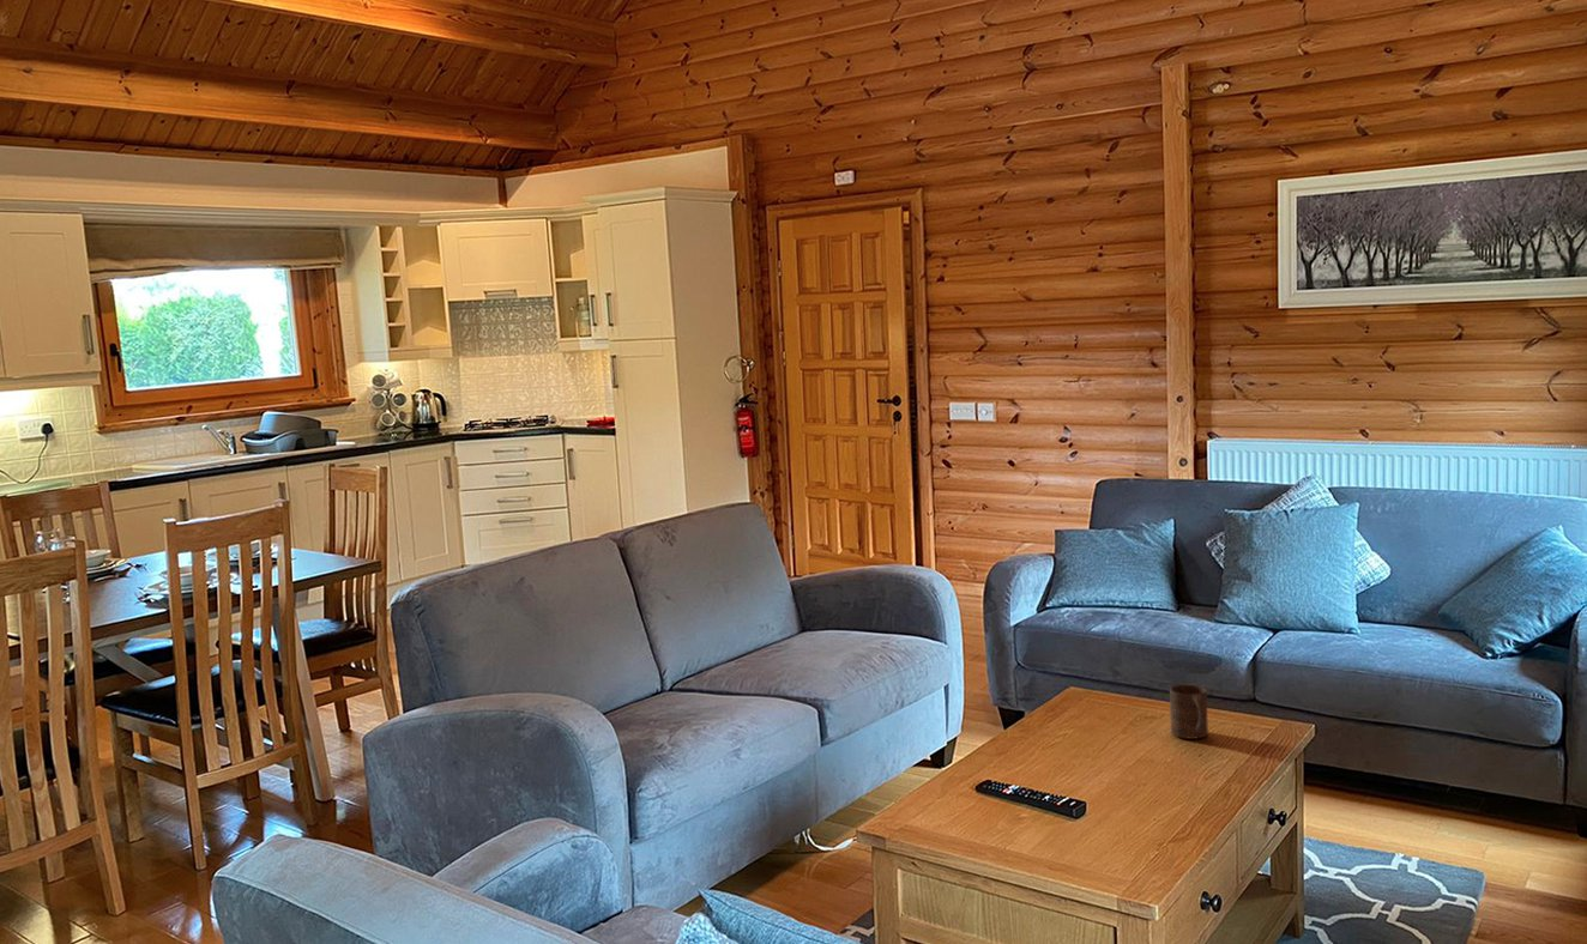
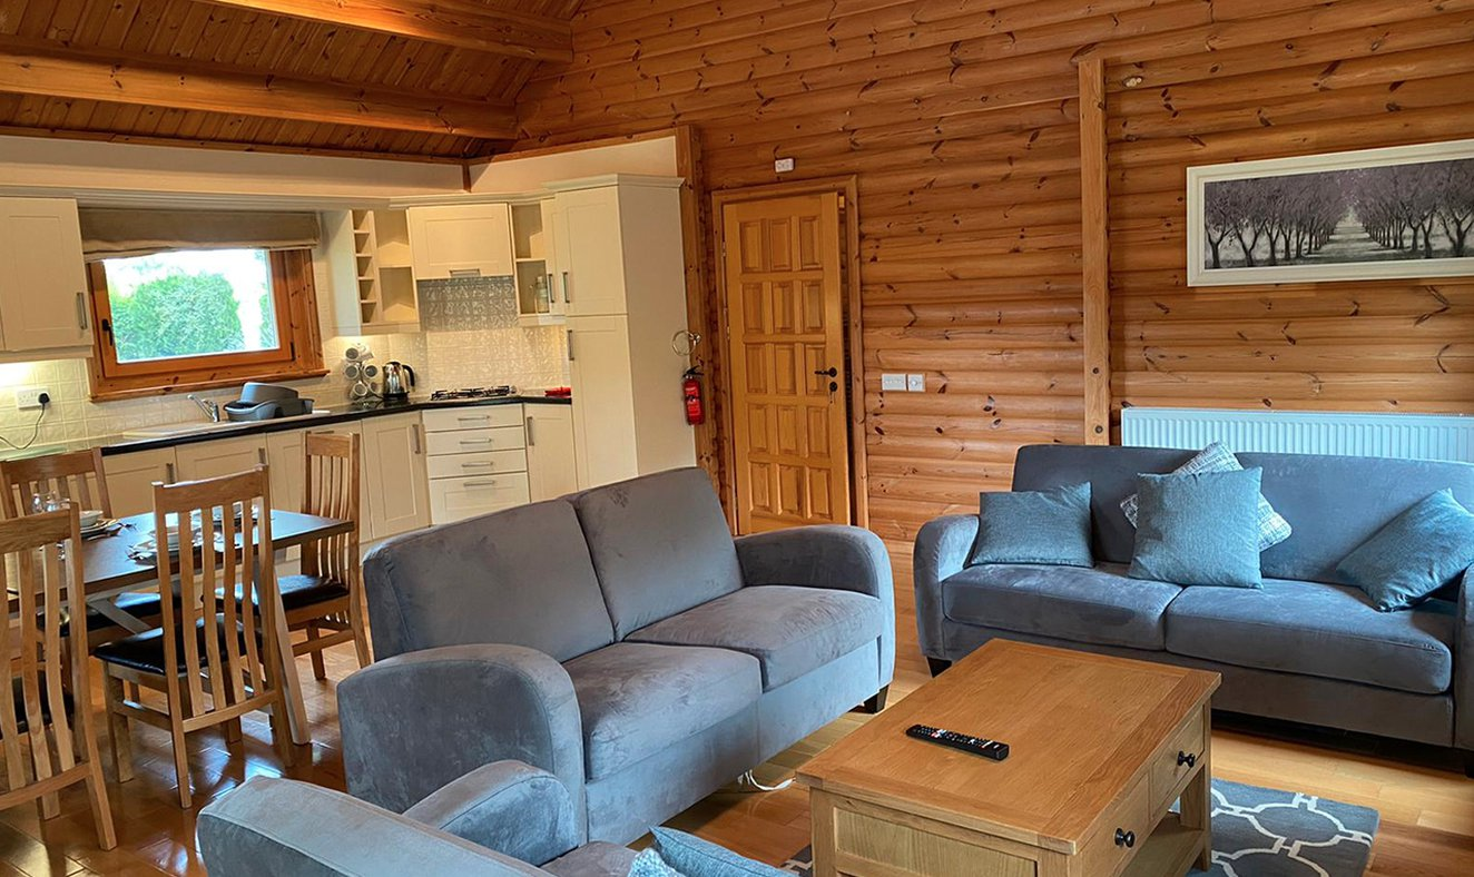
- cup (1193, 713)
